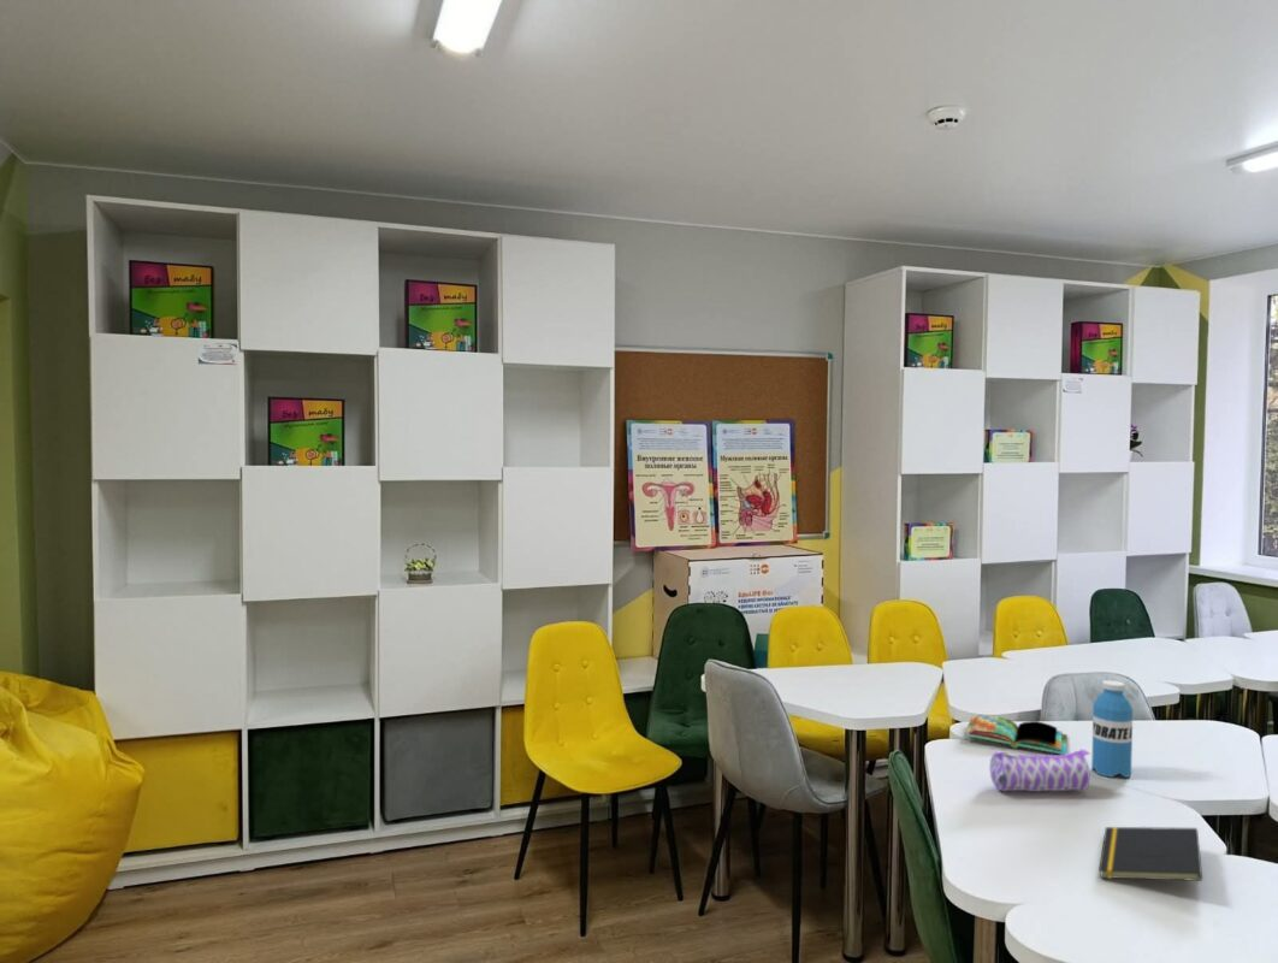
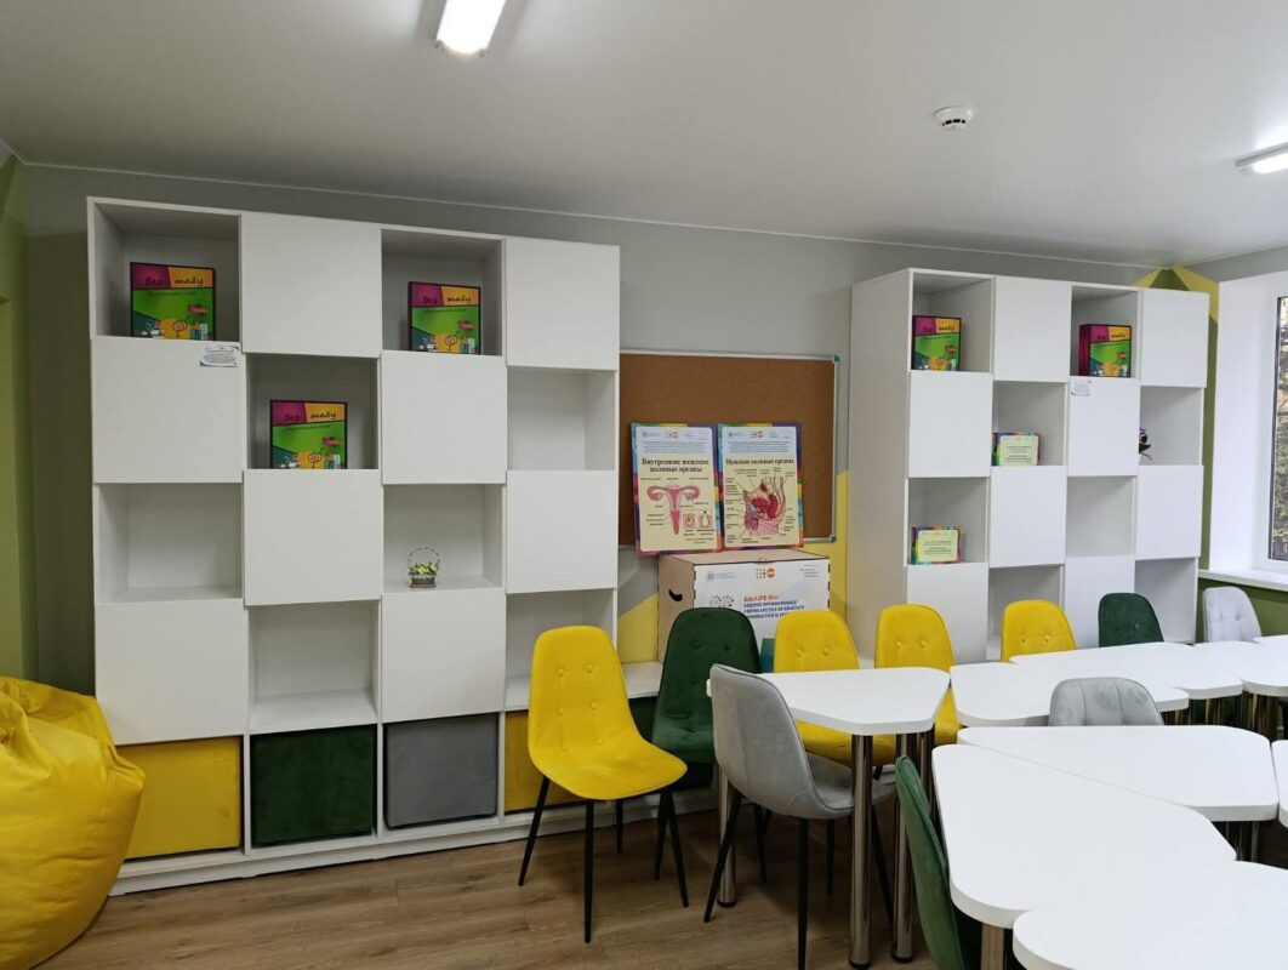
- book (1016, 732)
- water bottle (1112, 727)
- pencil case (1037, 769)
- notepad (1149, 851)
